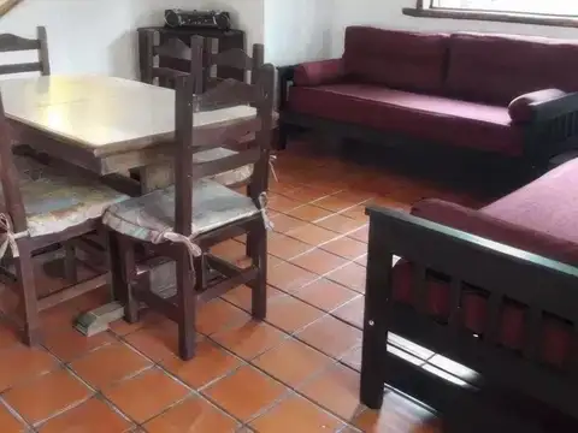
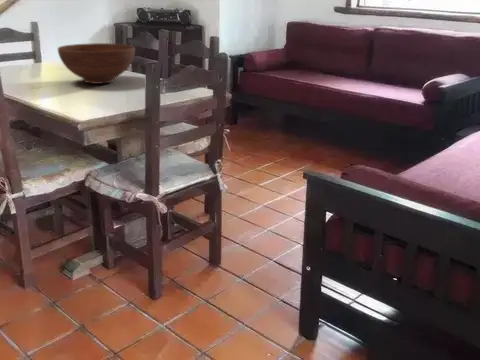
+ fruit bowl (98, 64)
